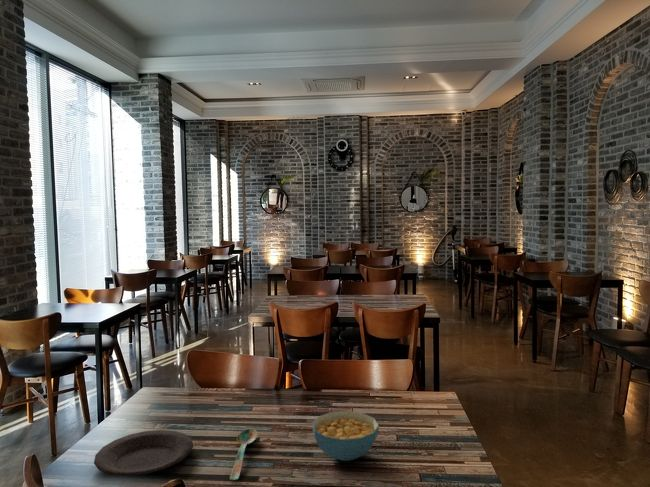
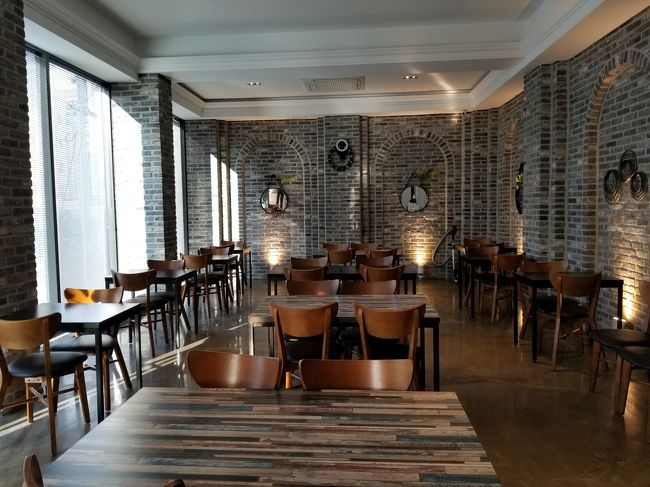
- cereal bowl (345, 440)
- plate (145, 454)
- spoon (242, 451)
